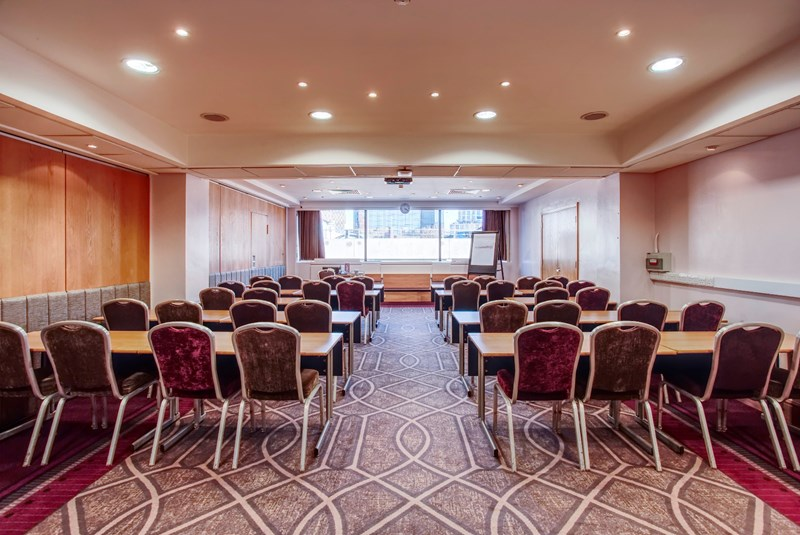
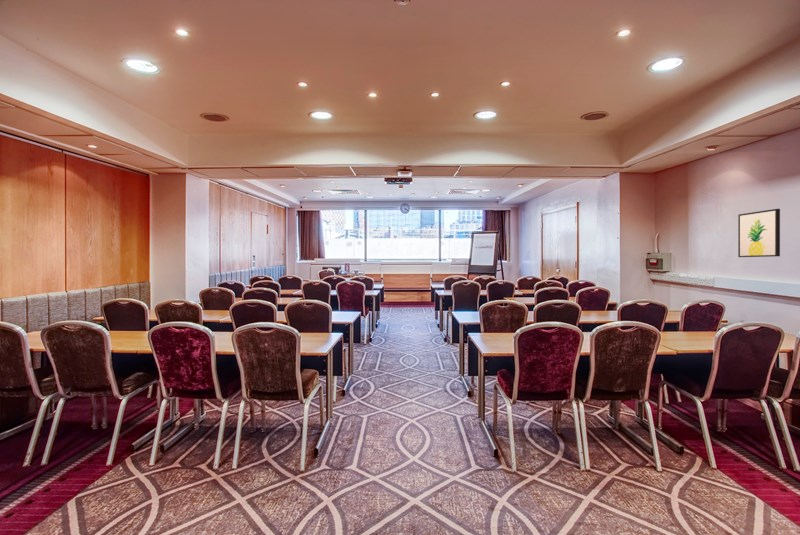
+ wall art (758, 234)
